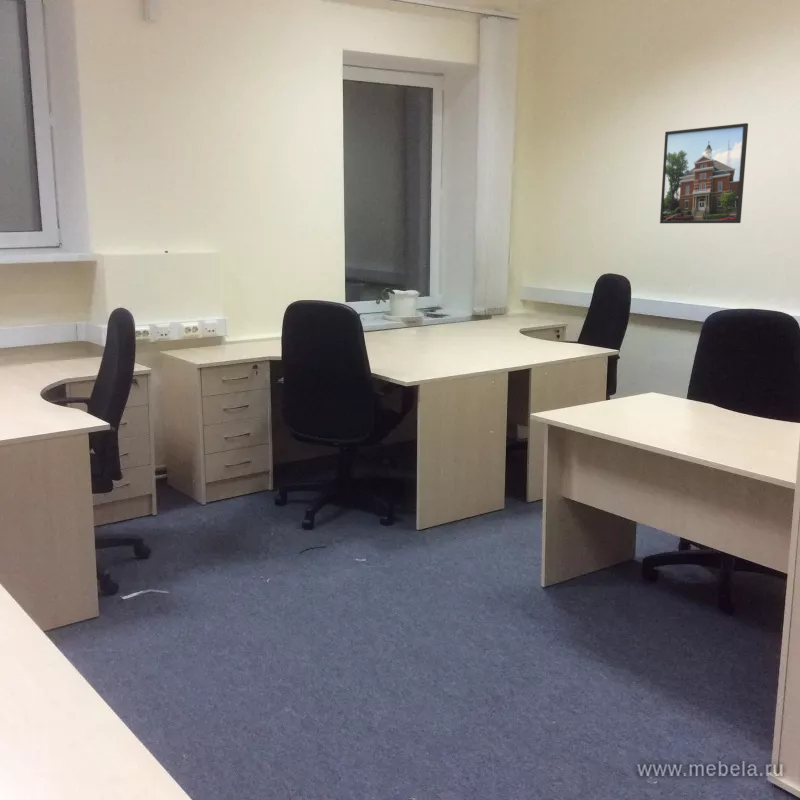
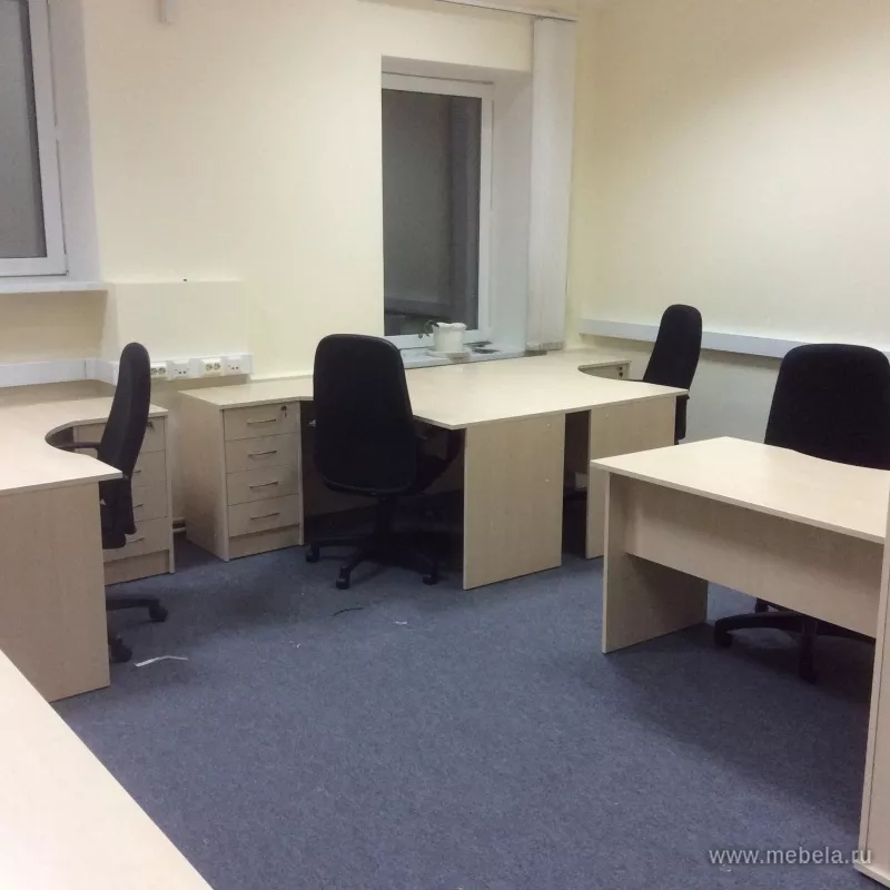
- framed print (701, 176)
